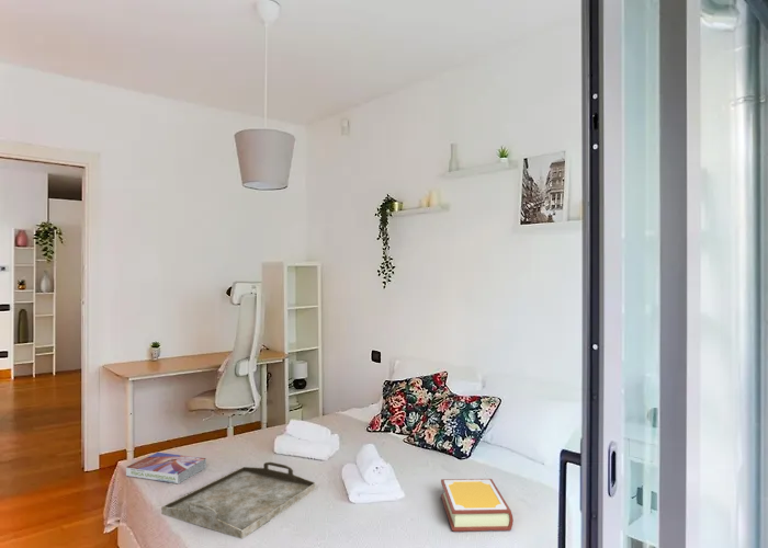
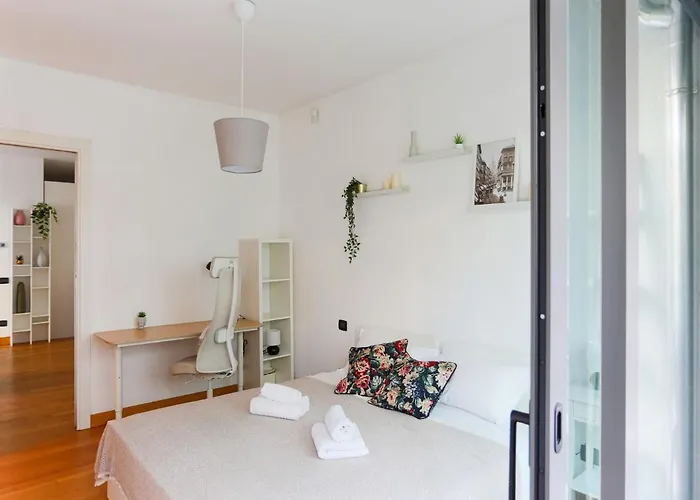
- book (474, 502)
- textbook (167, 467)
- serving tray (242, 491)
